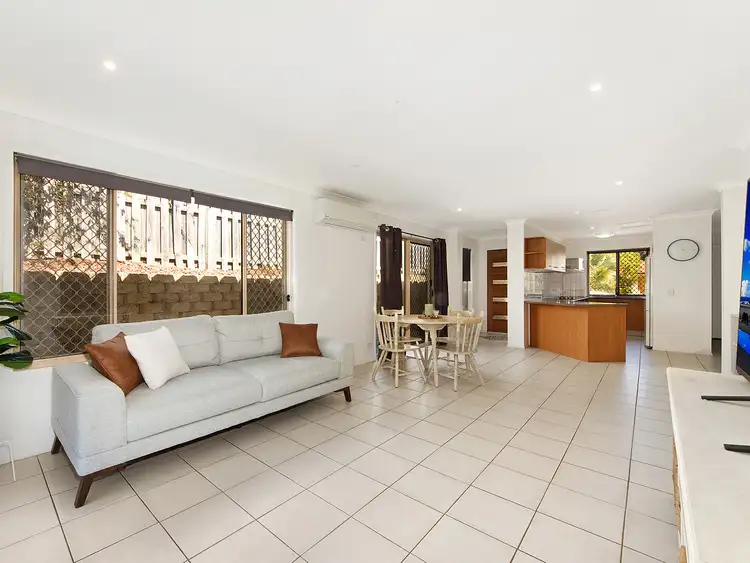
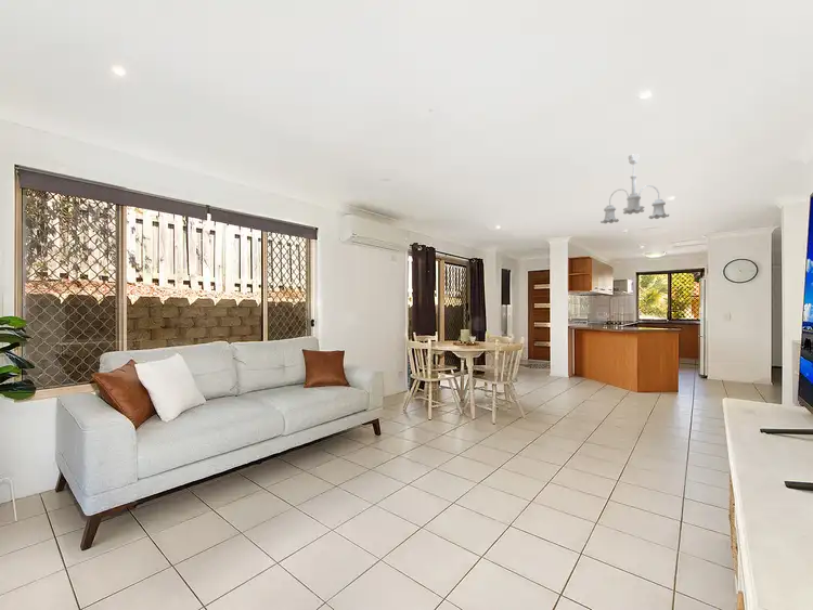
+ ceiling light fixture (633, 184)
